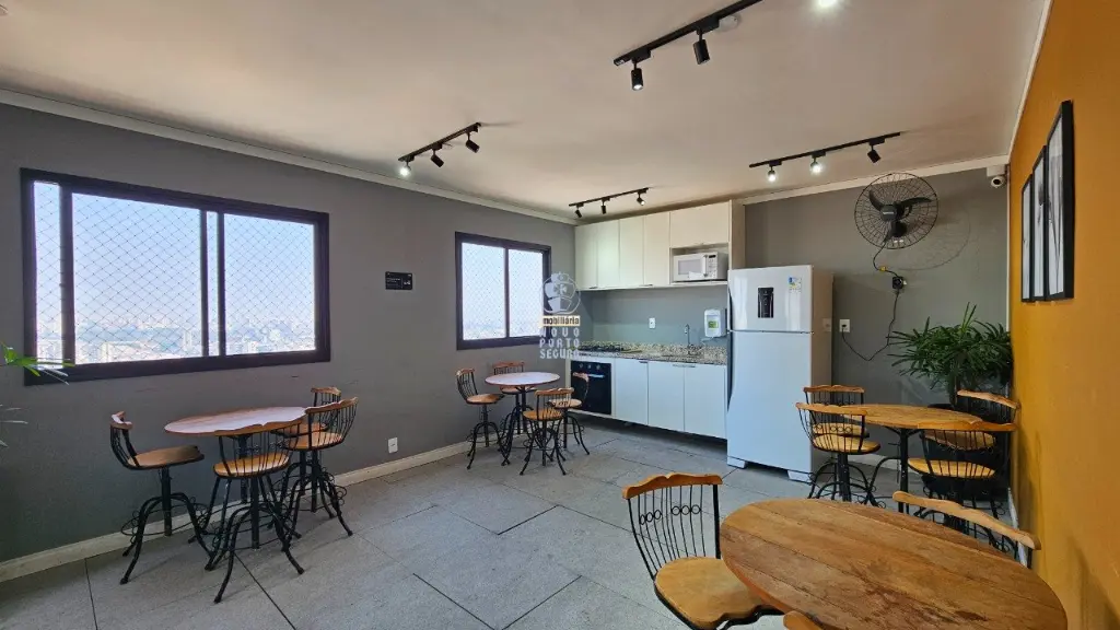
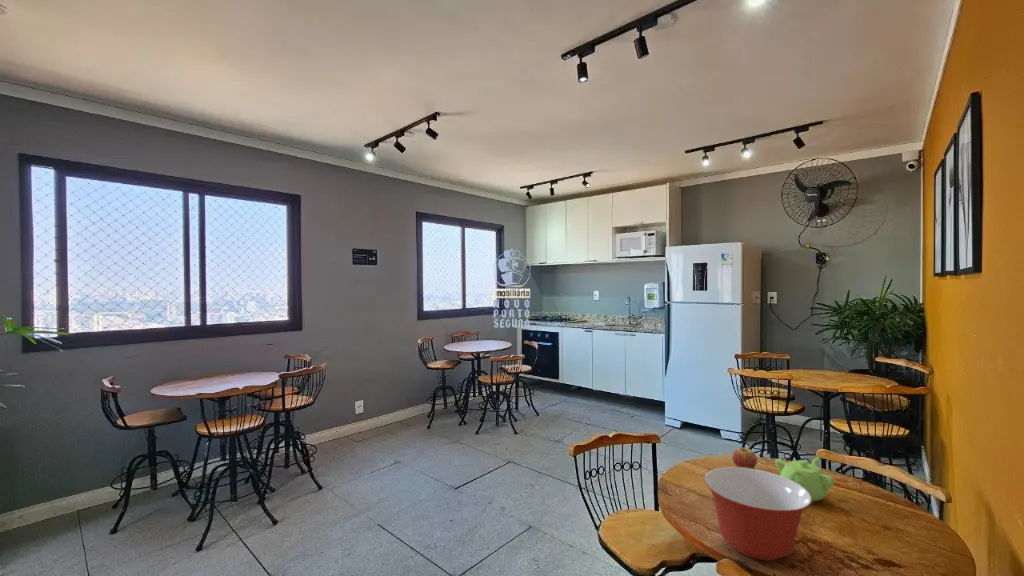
+ teapot (805, 477)
+ mixing bowl (755, 516)
+ fruit (744, 458)
